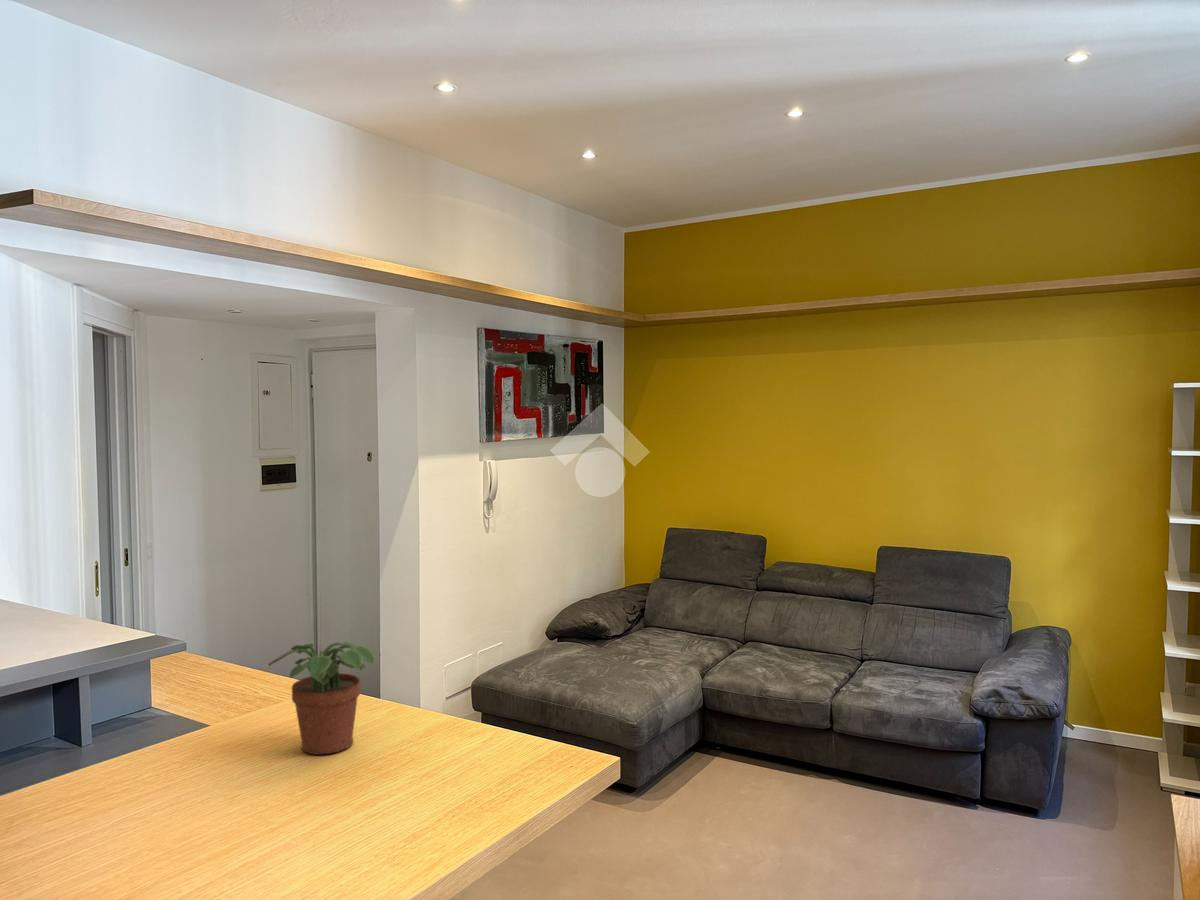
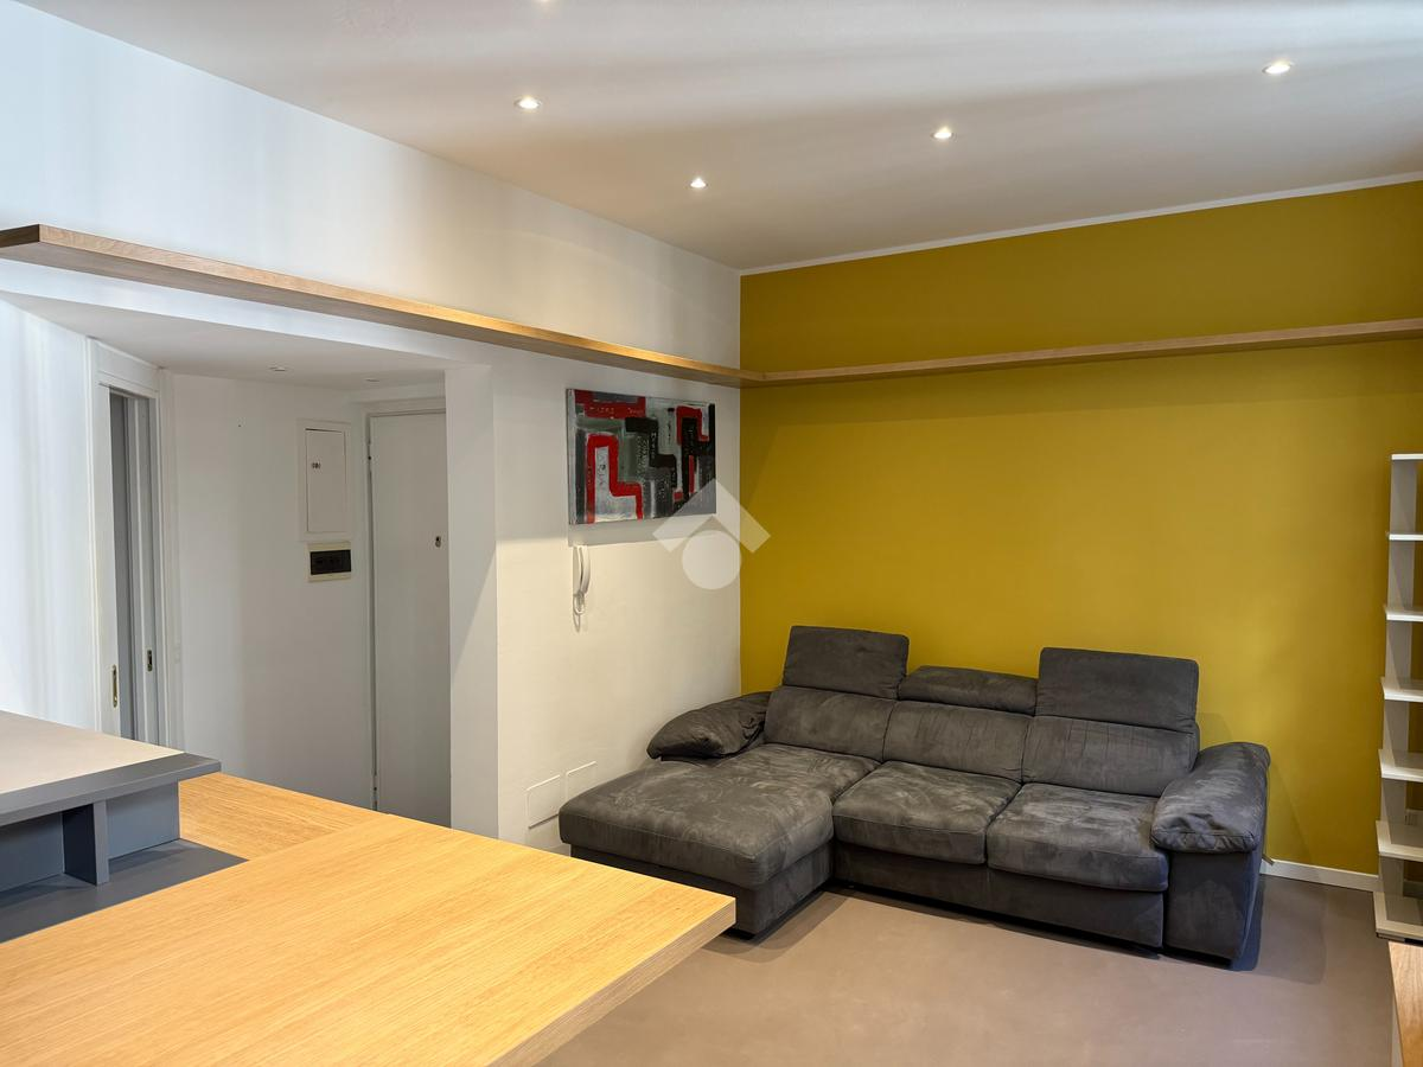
- potted plant (322, 696)
